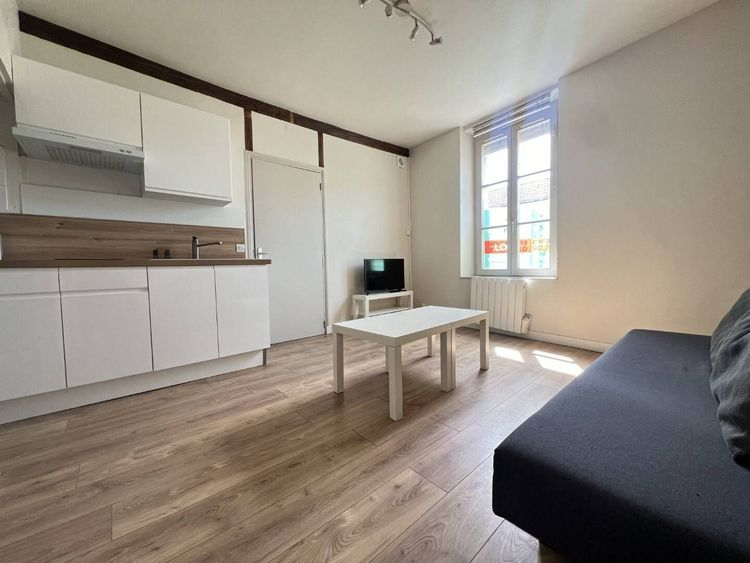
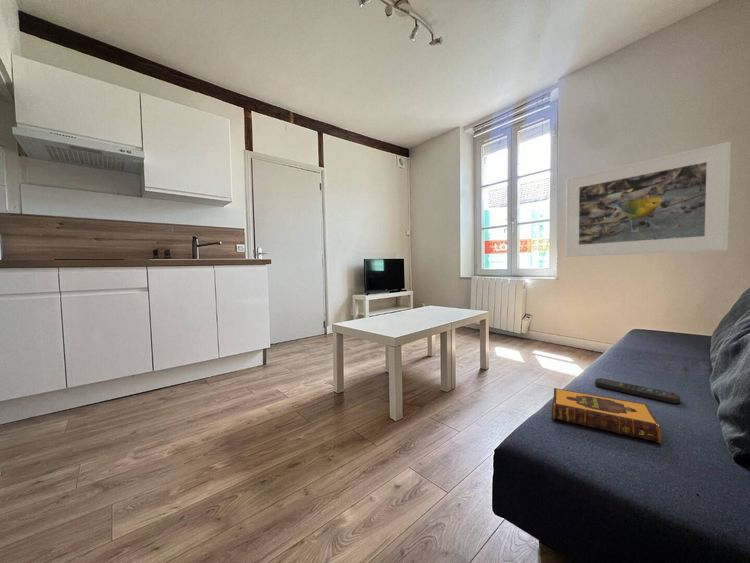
+ hardback book (599, 412)
+ remote control (634, 389)
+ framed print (634, 208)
